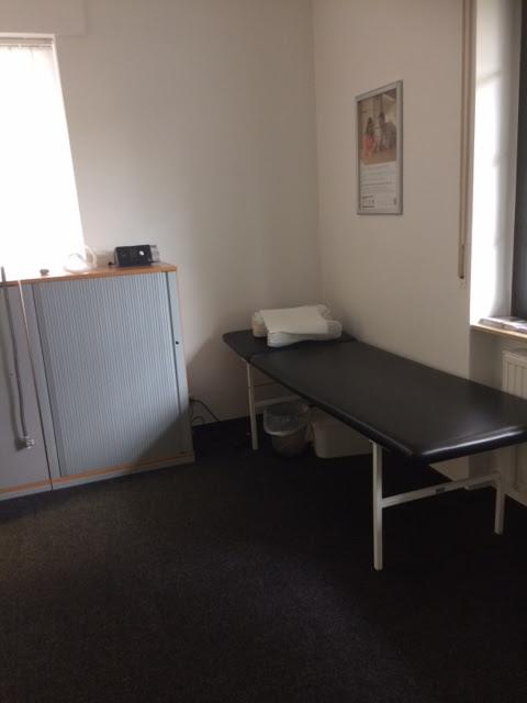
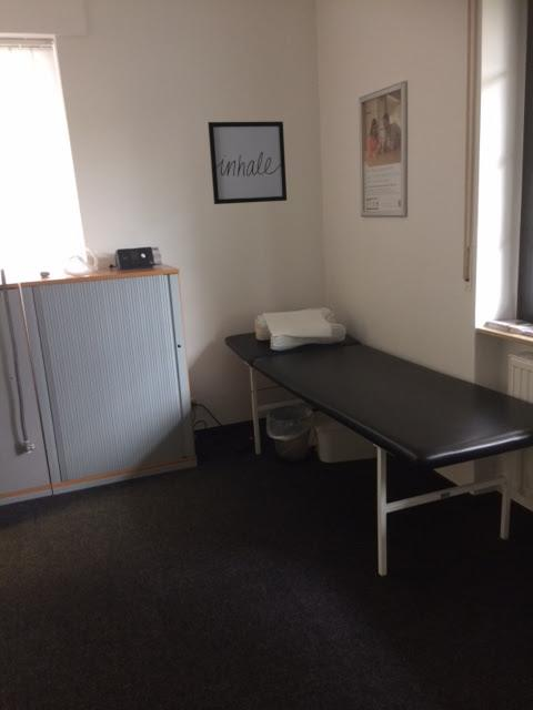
+ wall art (248, 162)
